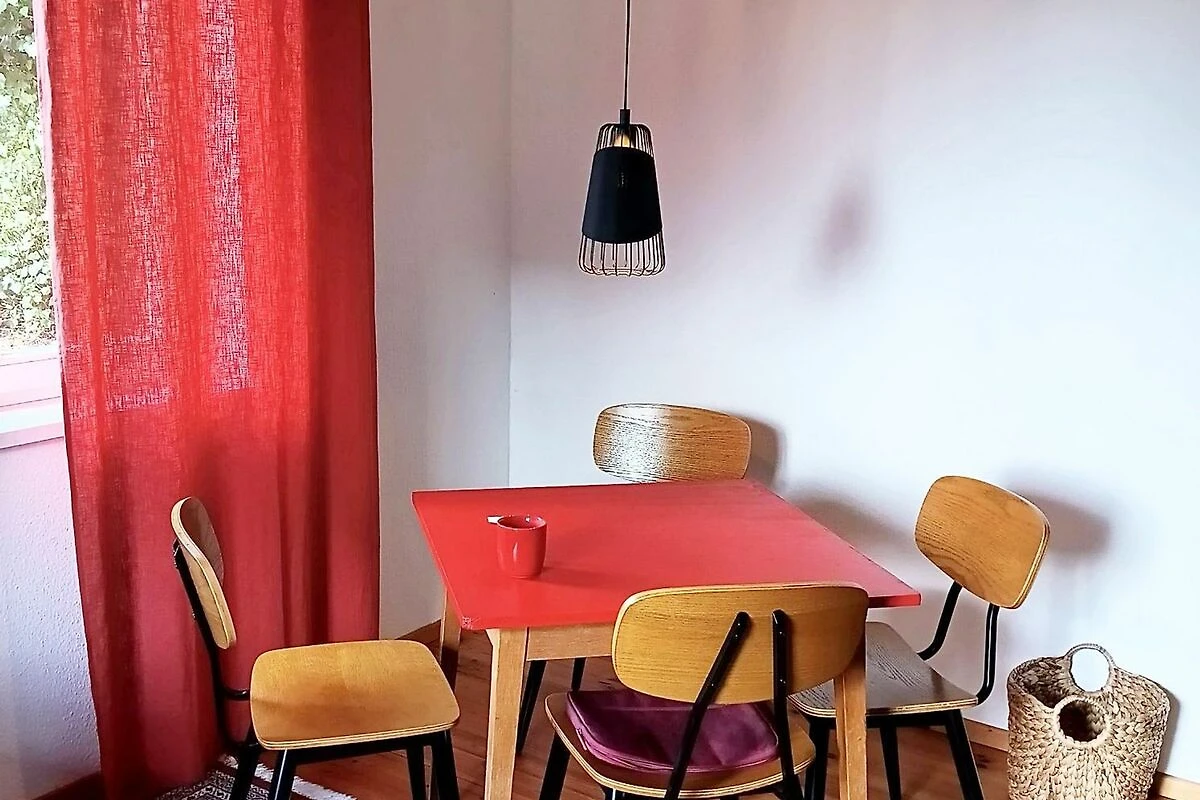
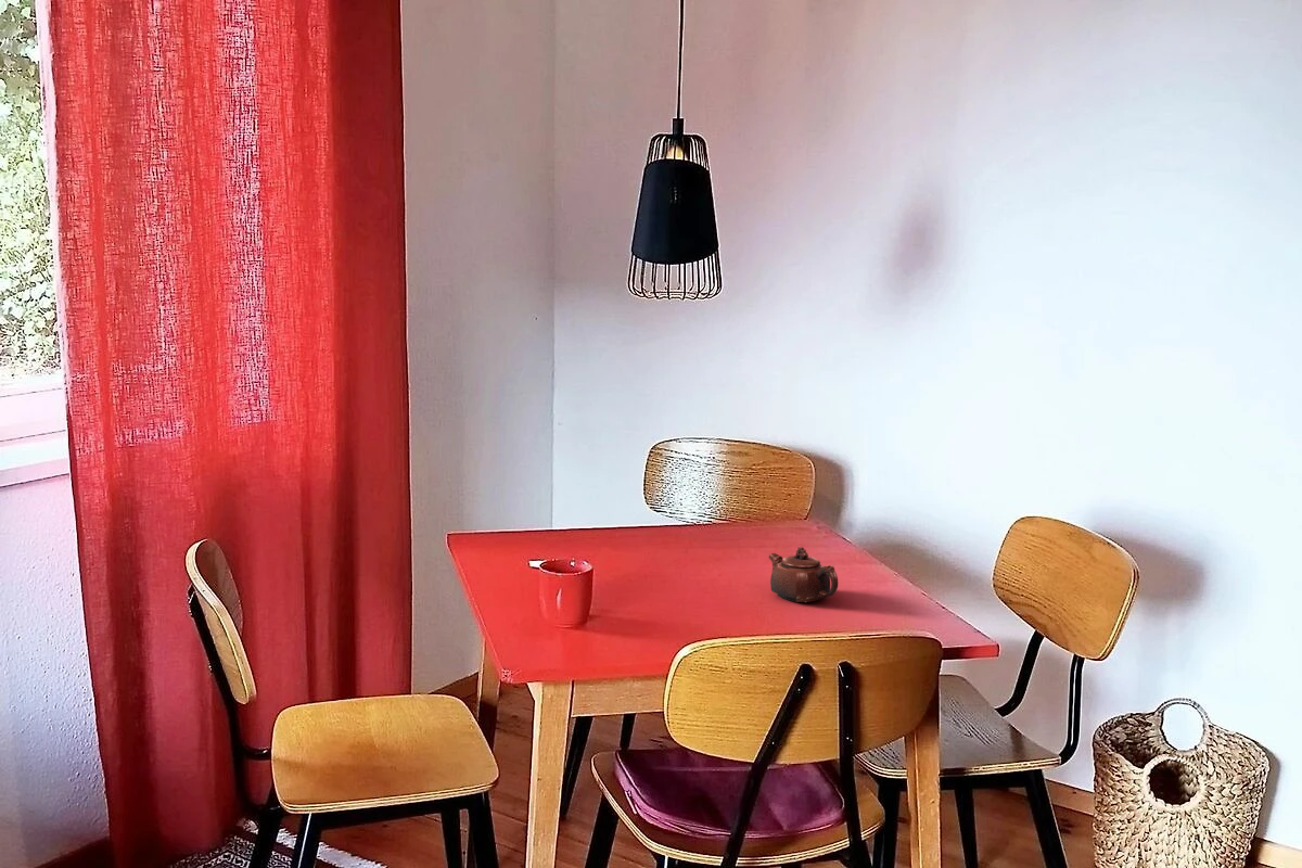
+ teapot (802, 572)
